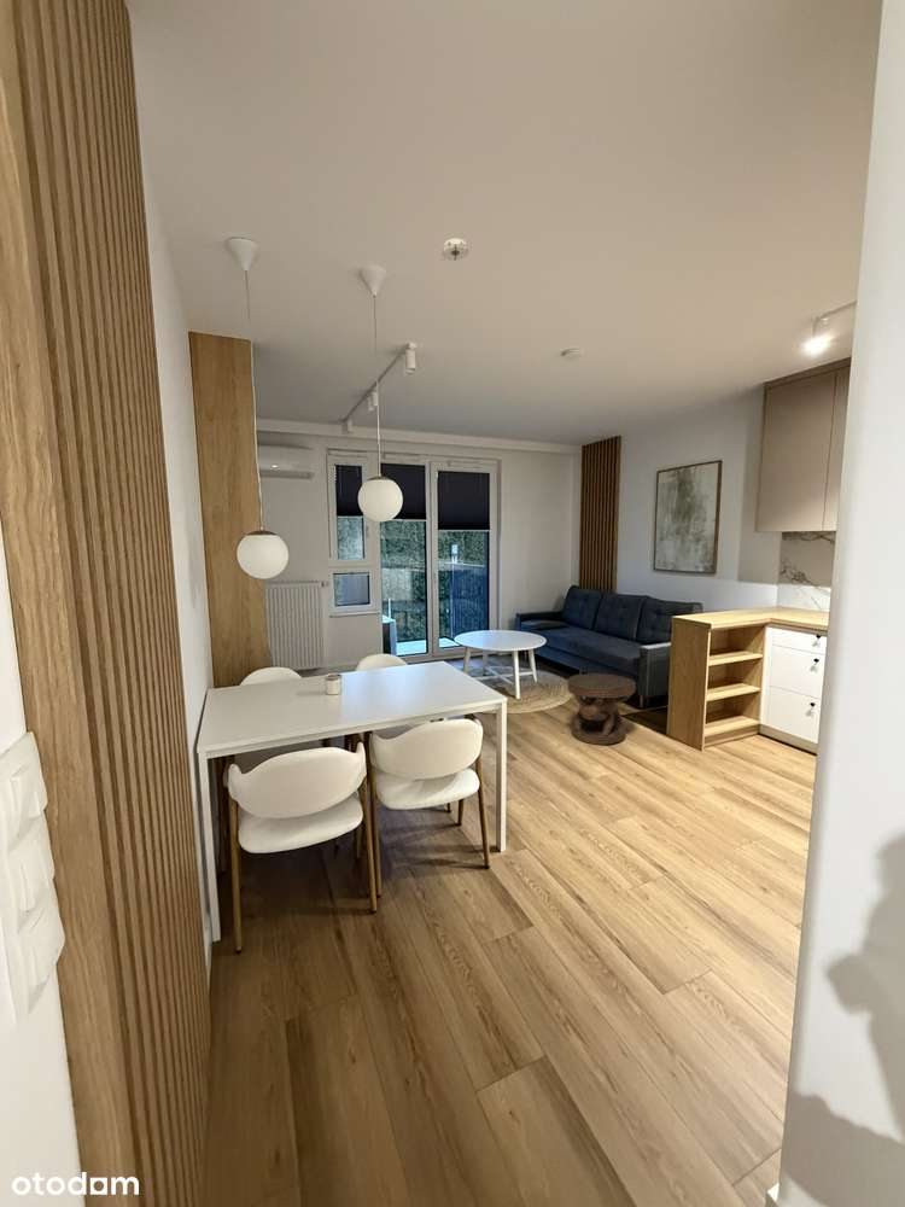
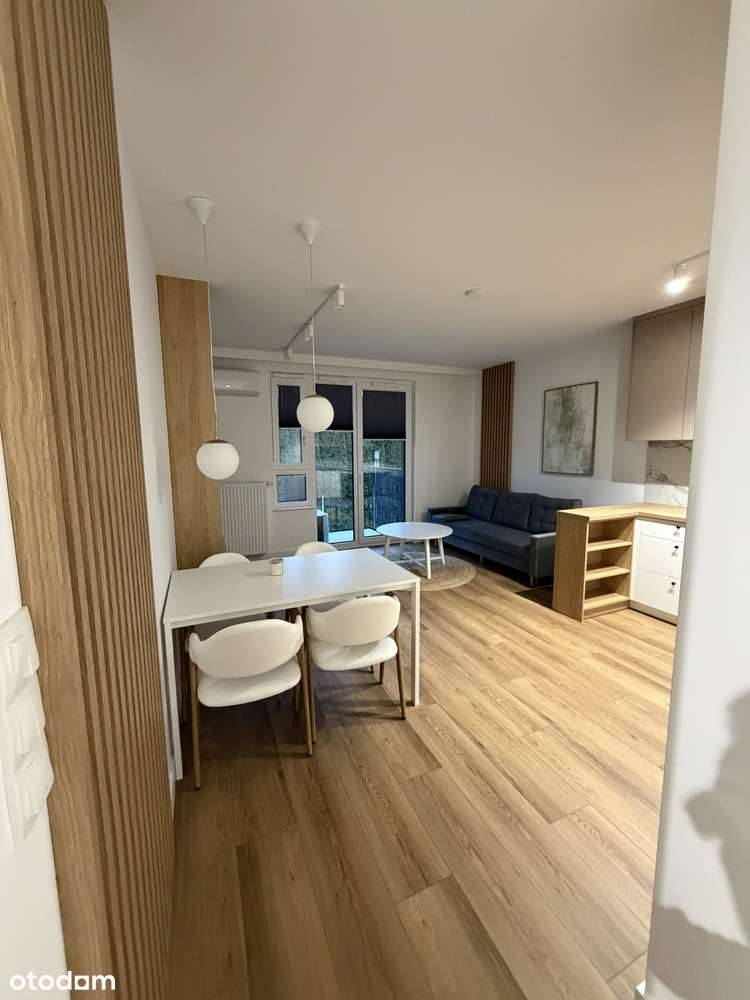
- carved stool (599, 706)
- smoke detector (454, 250)
